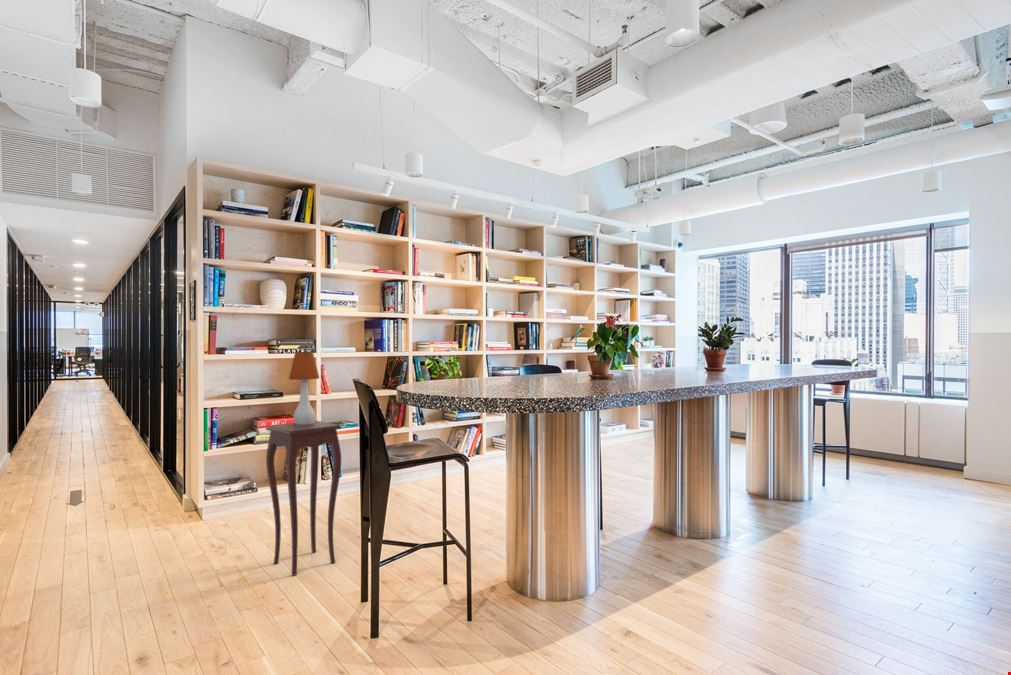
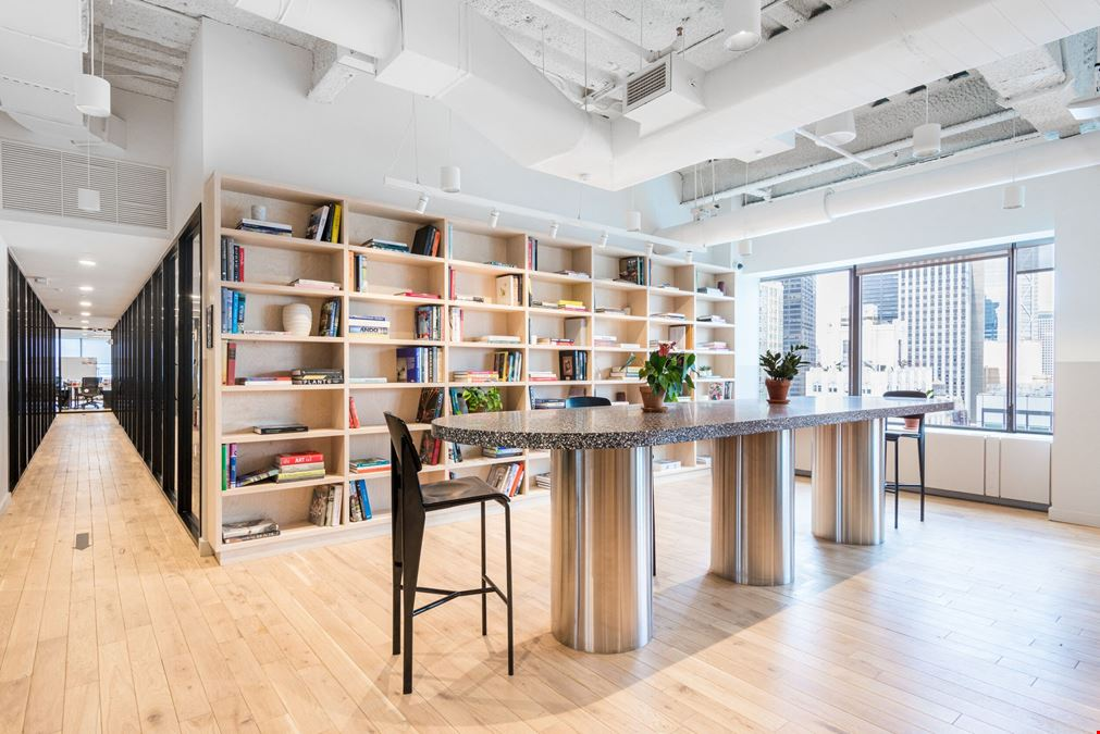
- table lamp (304, 387)
- side table (310, 494)
